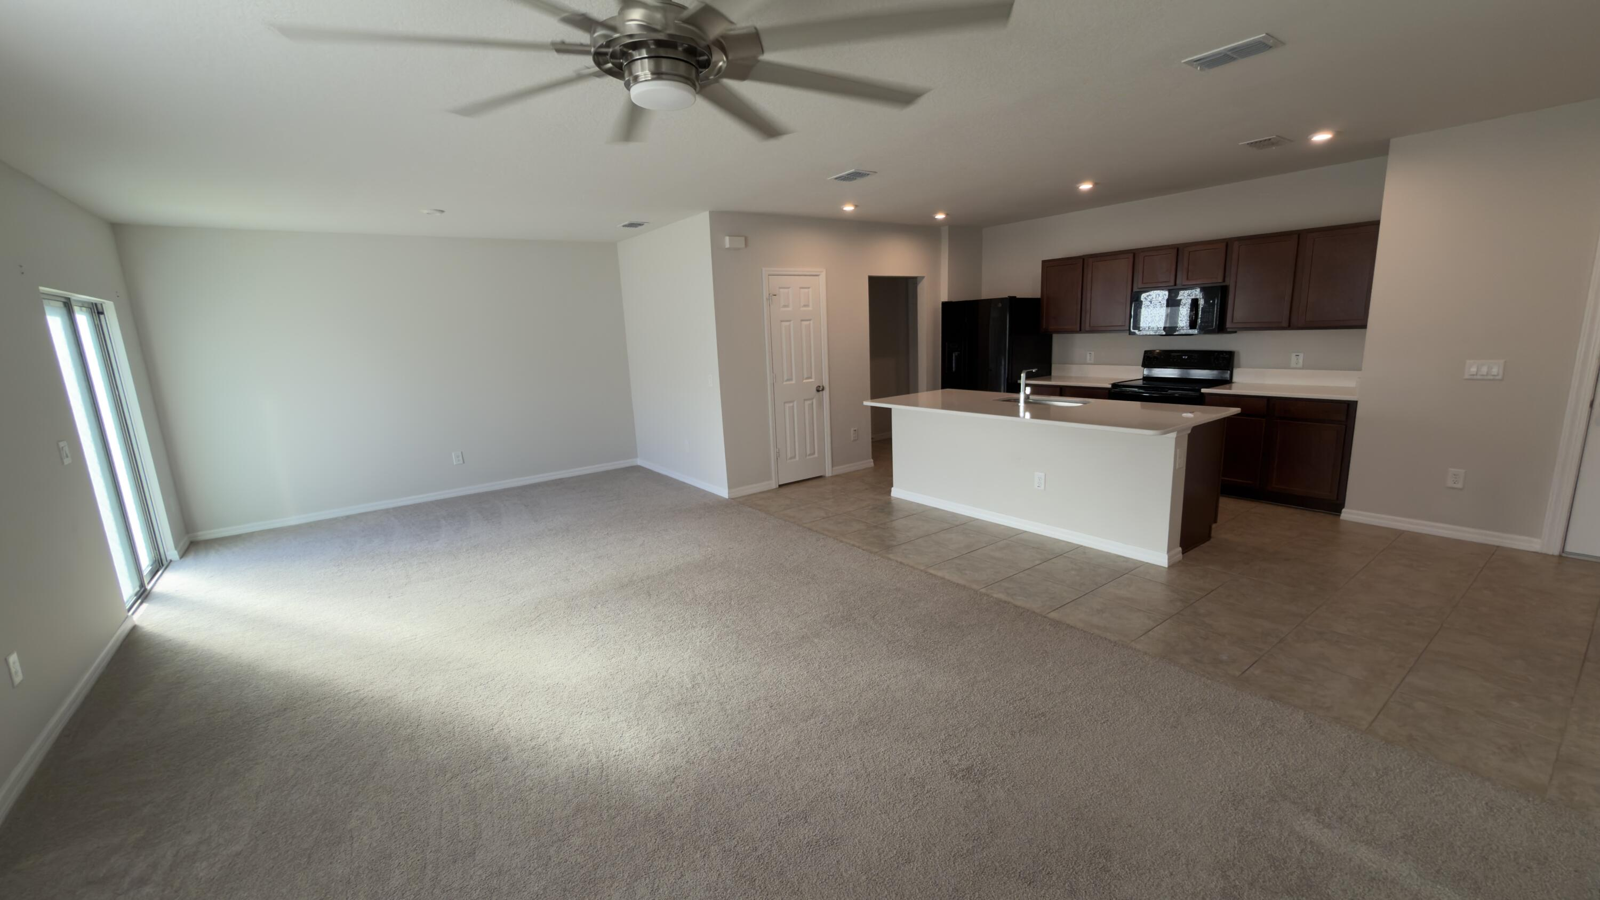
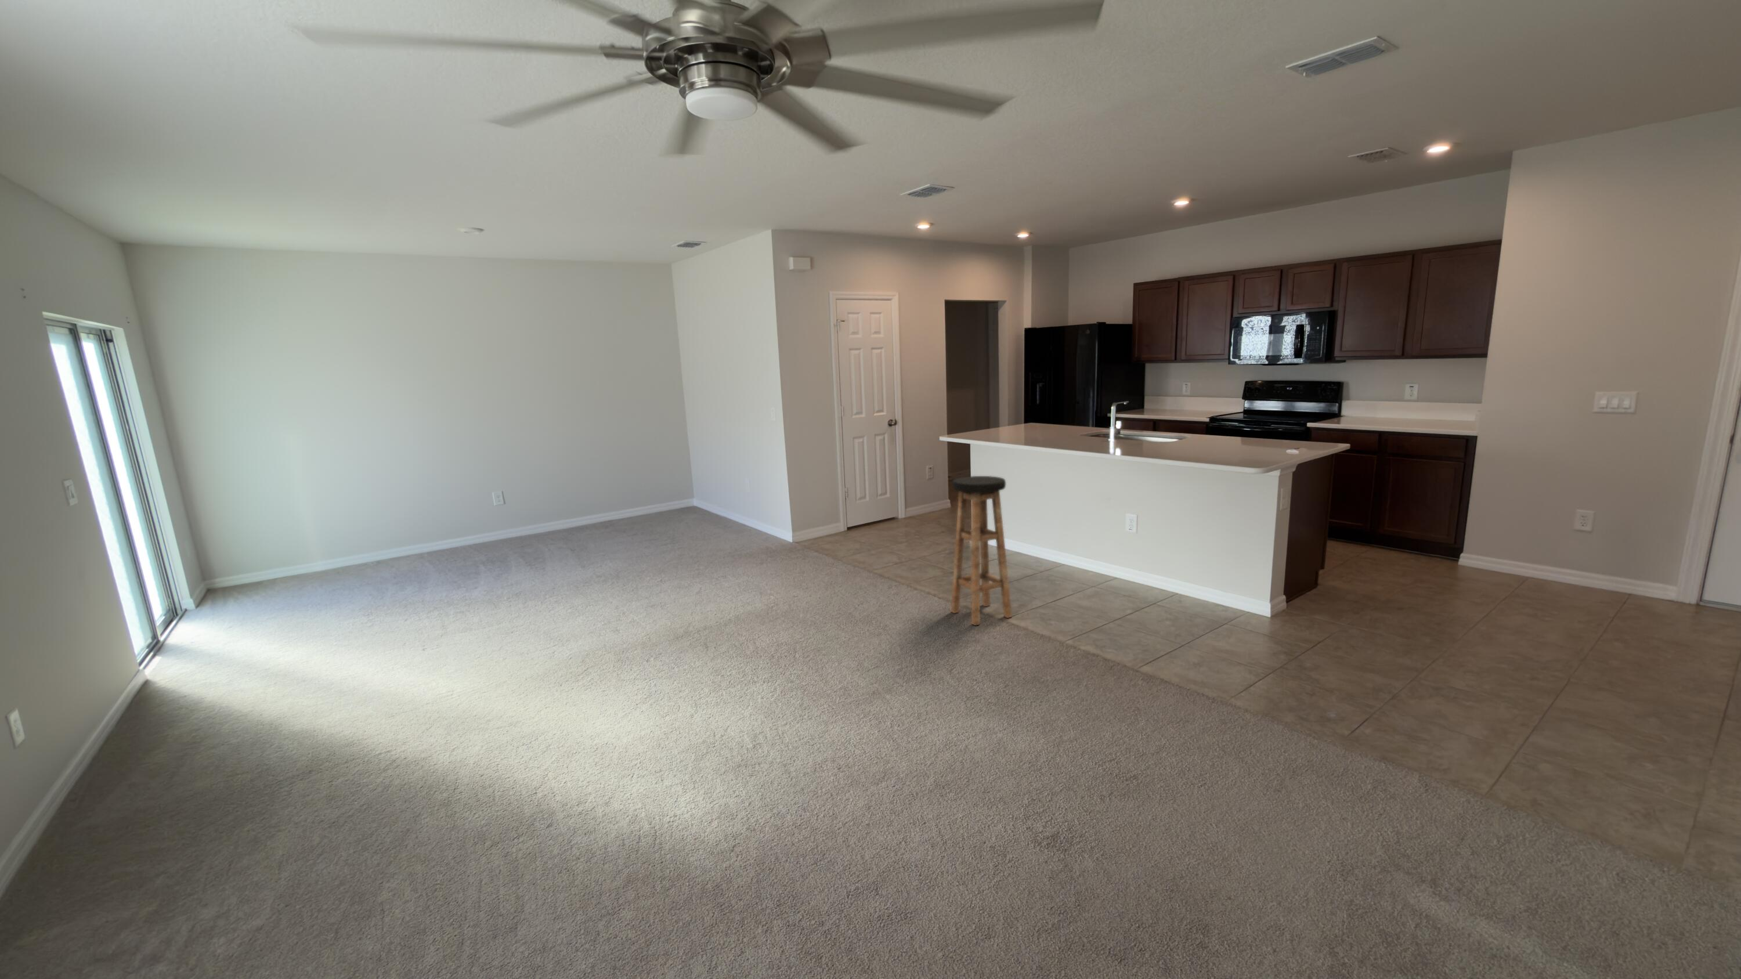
+ bar stool (981, 547)
